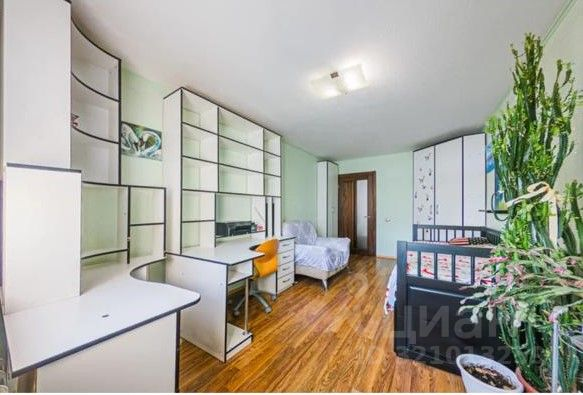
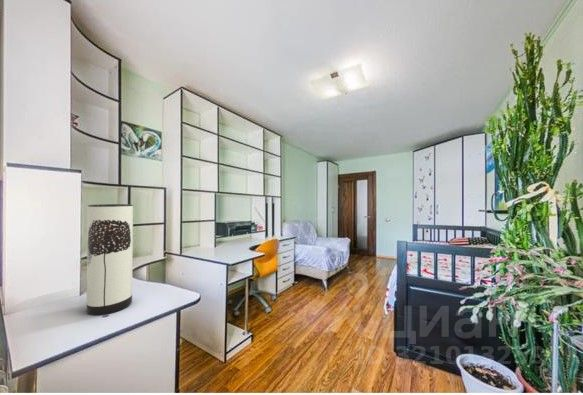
+ table lamp (110, 255)
